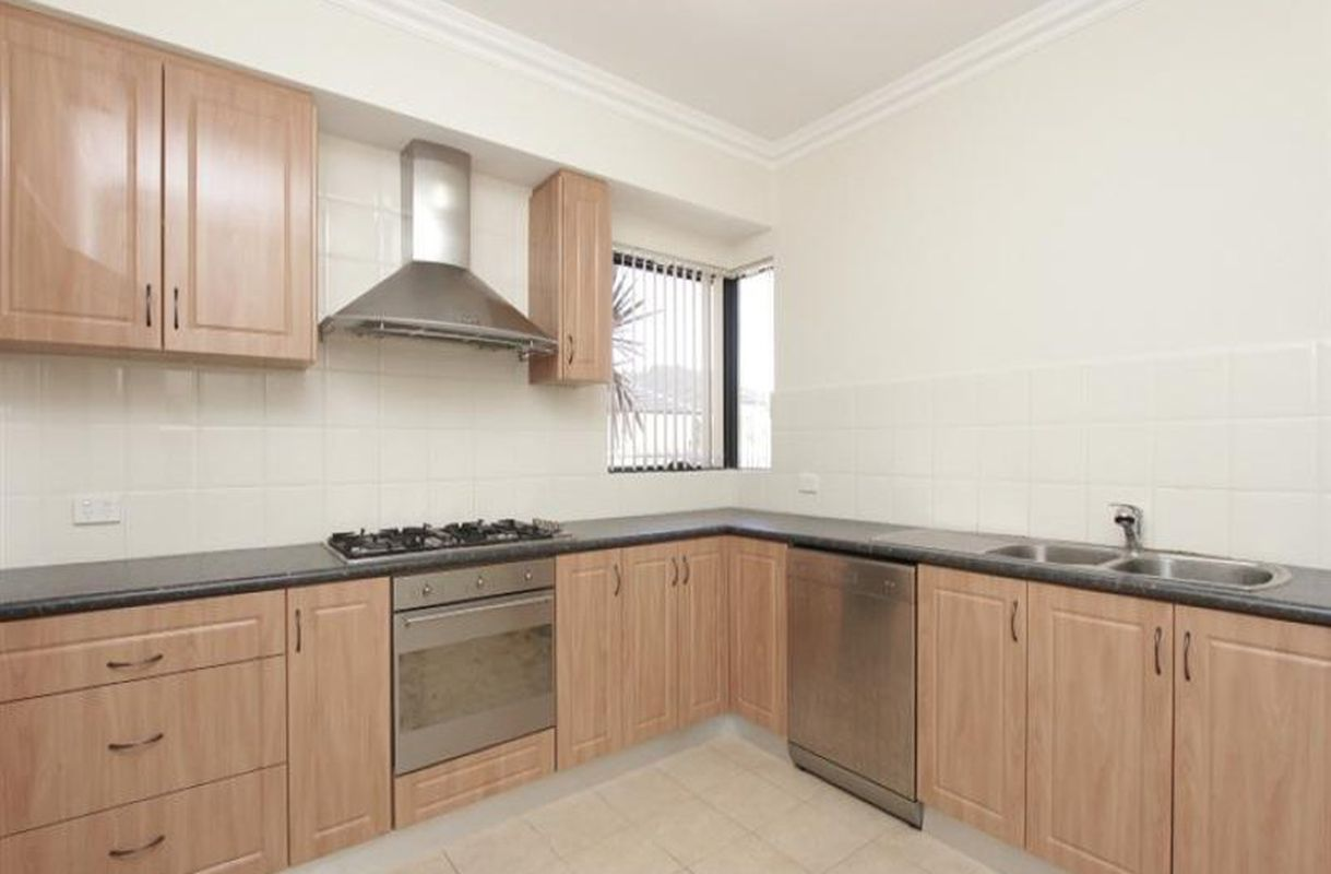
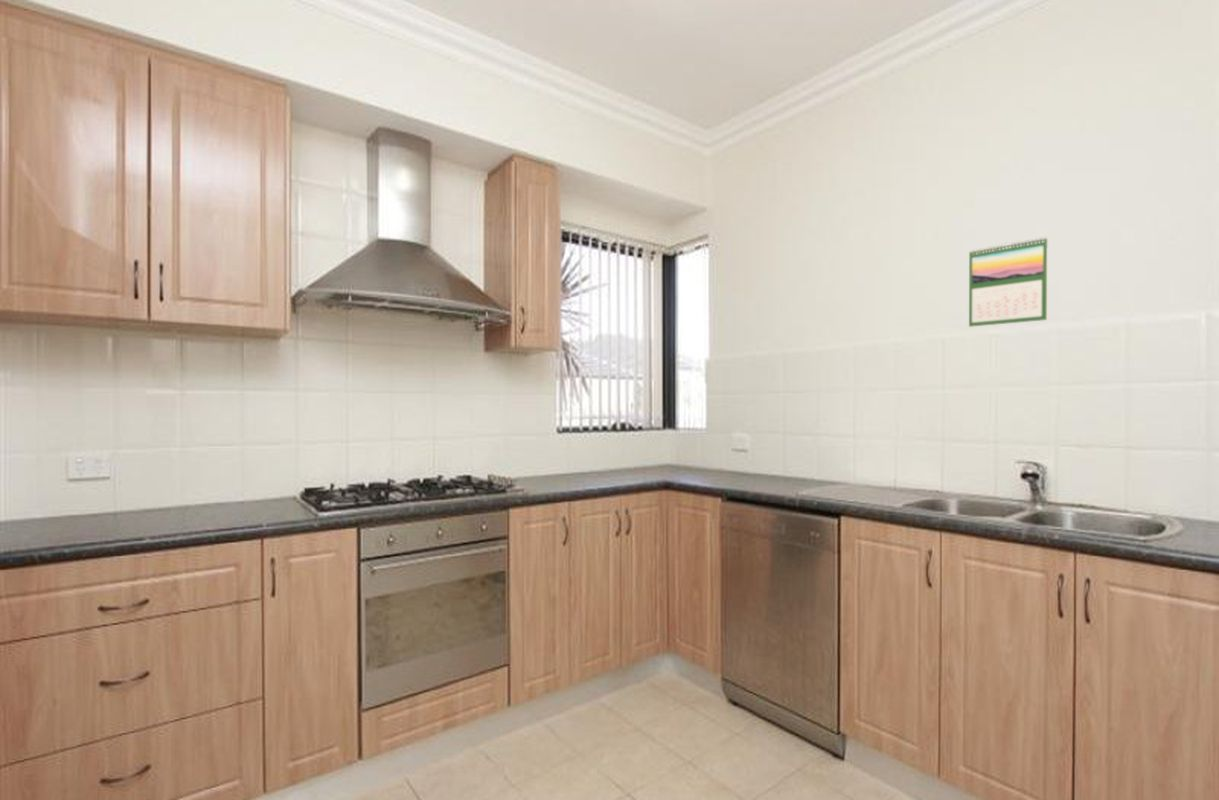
+ calendar (1006, 282)
